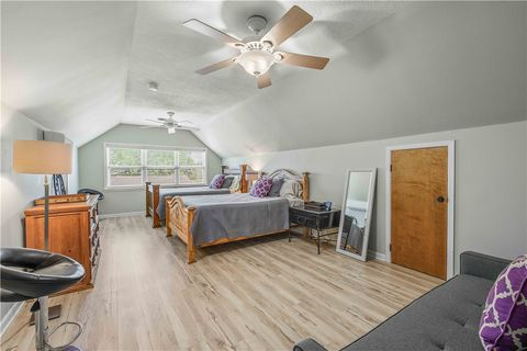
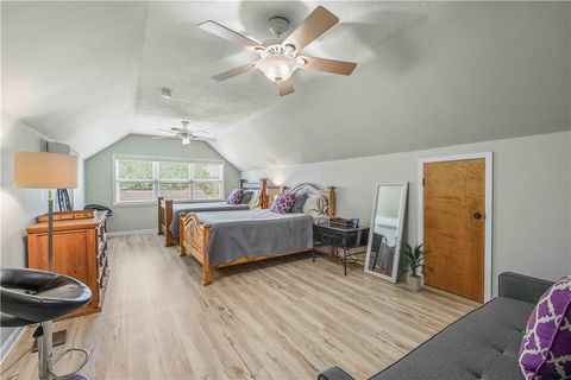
+ indoor plant (412, 264)
